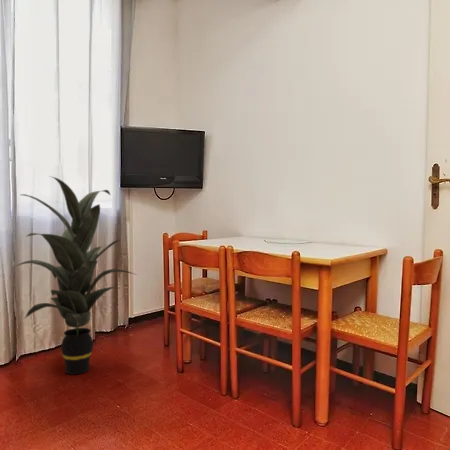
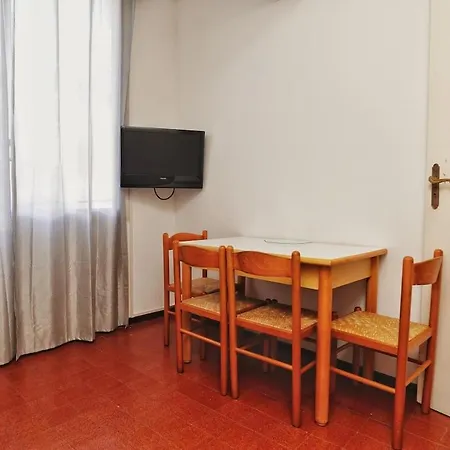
- indoor plant (68, 275)
